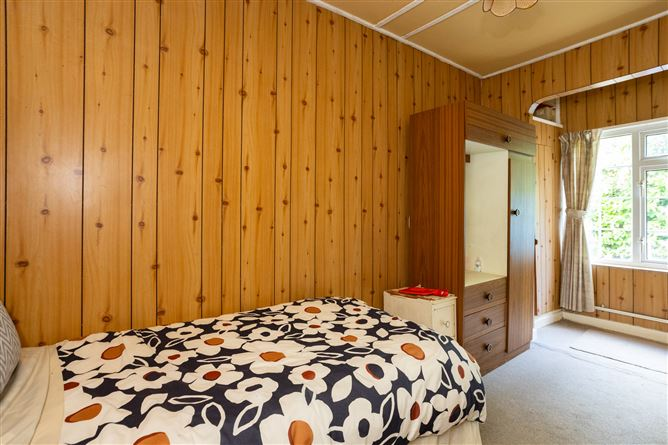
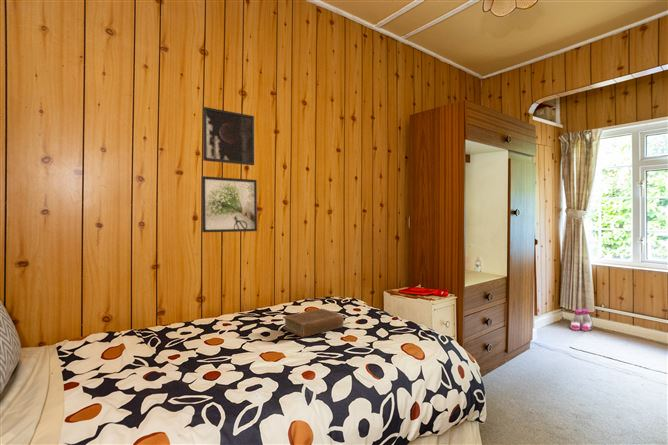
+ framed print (229, 137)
+ book (313, 321)
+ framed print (230, 205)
+ boots (580, 318)
